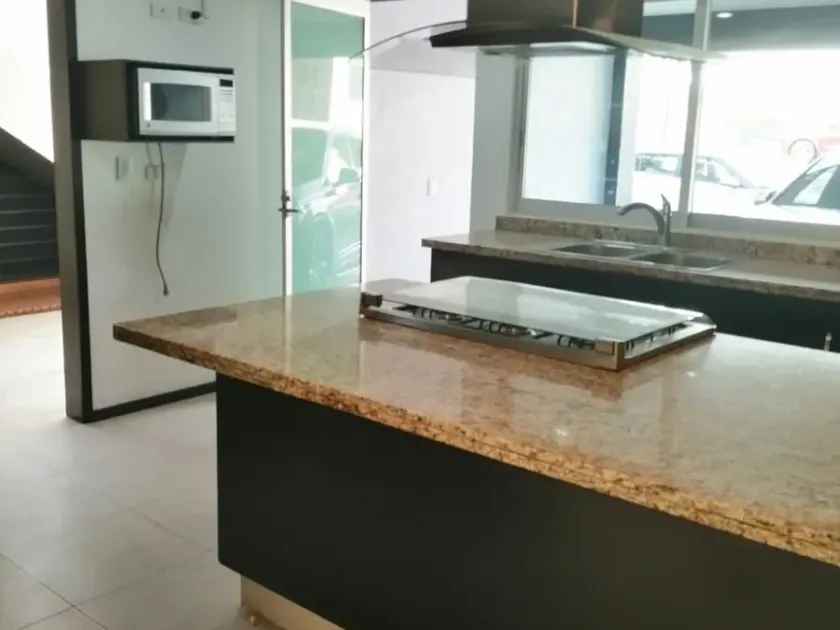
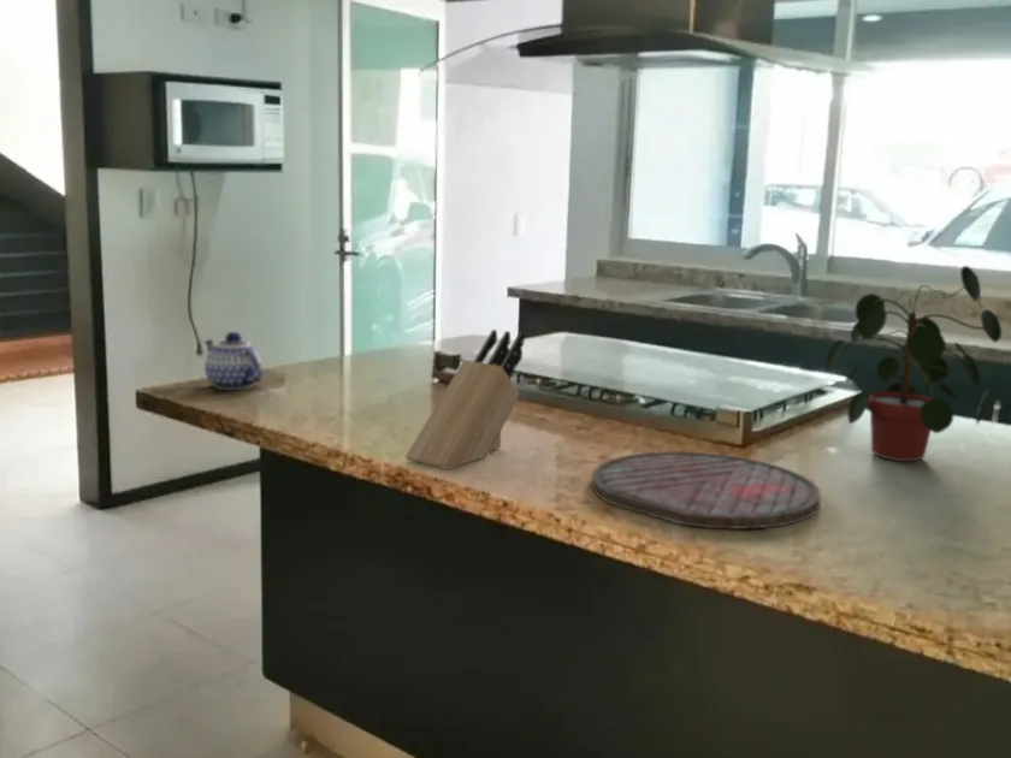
+ cutting board (703, 486)
+ knife block (471, 393)
+ potted plant (921, 361)
+ teapot (232, 359)
